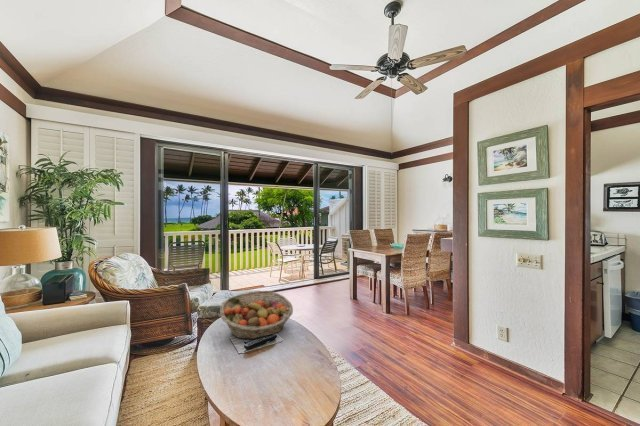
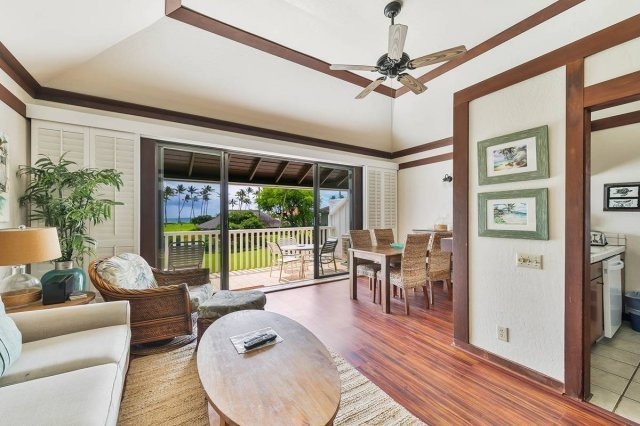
- fruit basket (257, 313)
